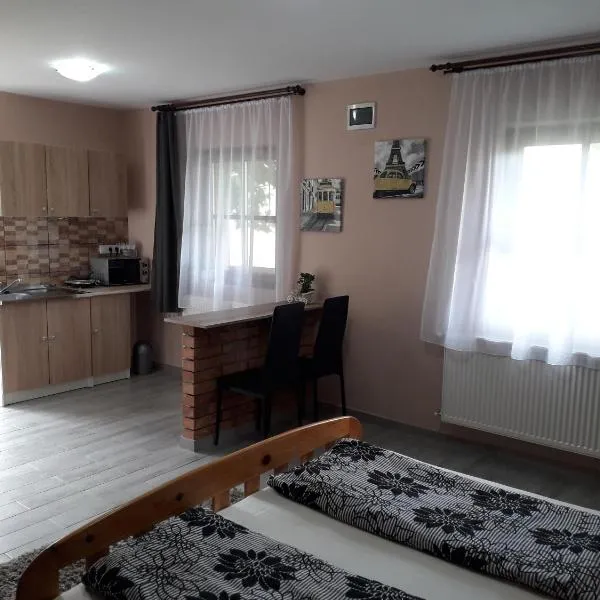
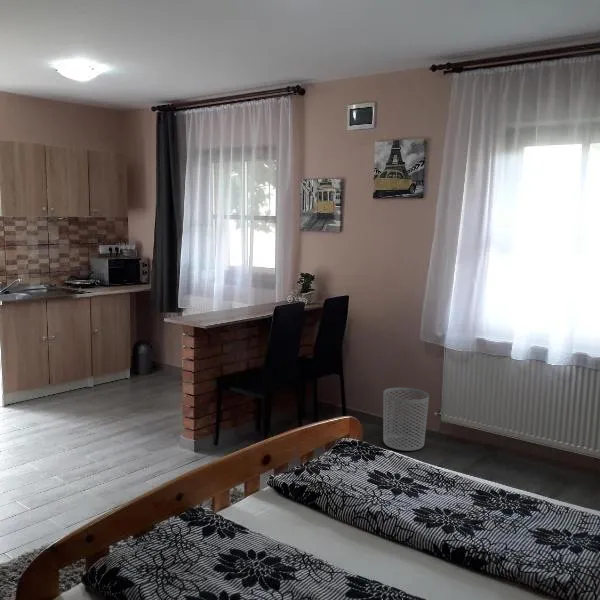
+ waste bin (404, 418)
